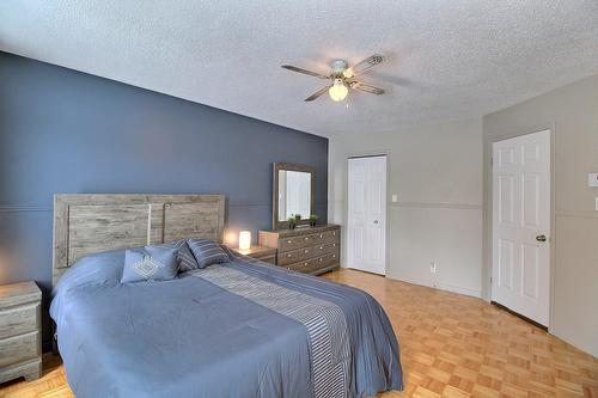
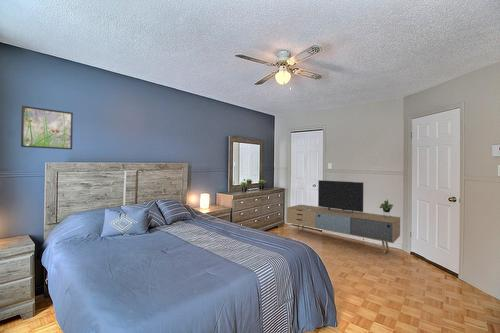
+ media console (338, 210)
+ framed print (48, 128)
